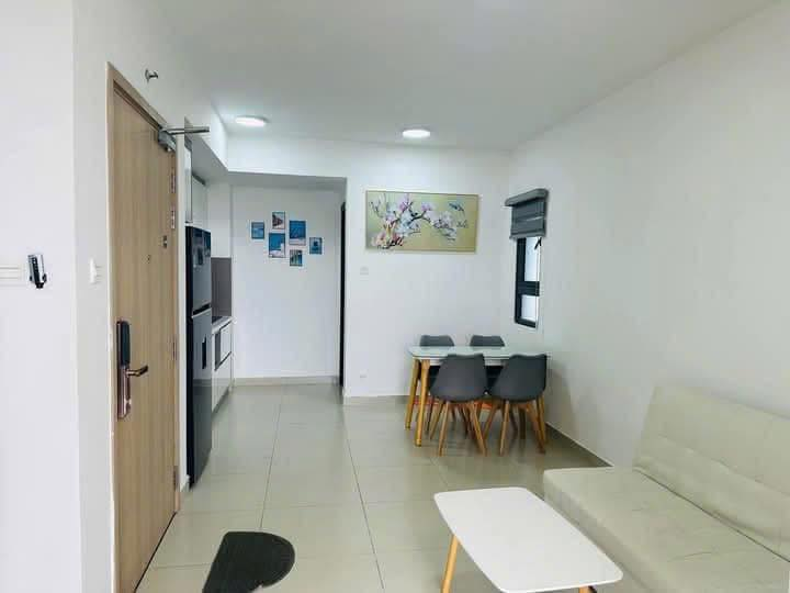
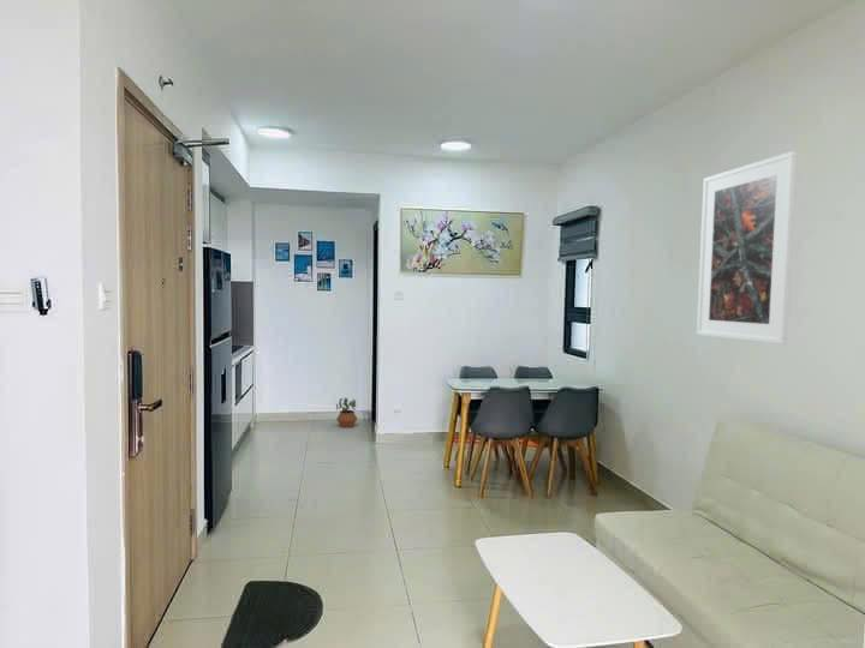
+ potted plant (346, 410)
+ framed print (740, 253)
